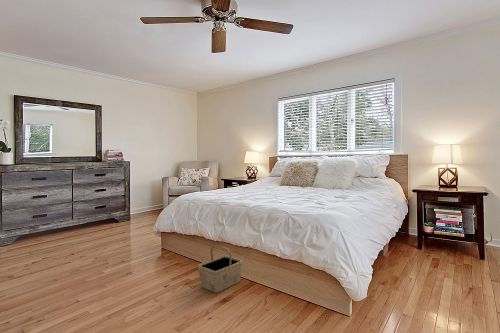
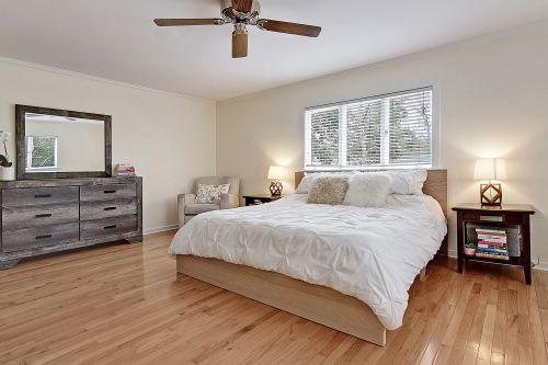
- basket (220, 265)
